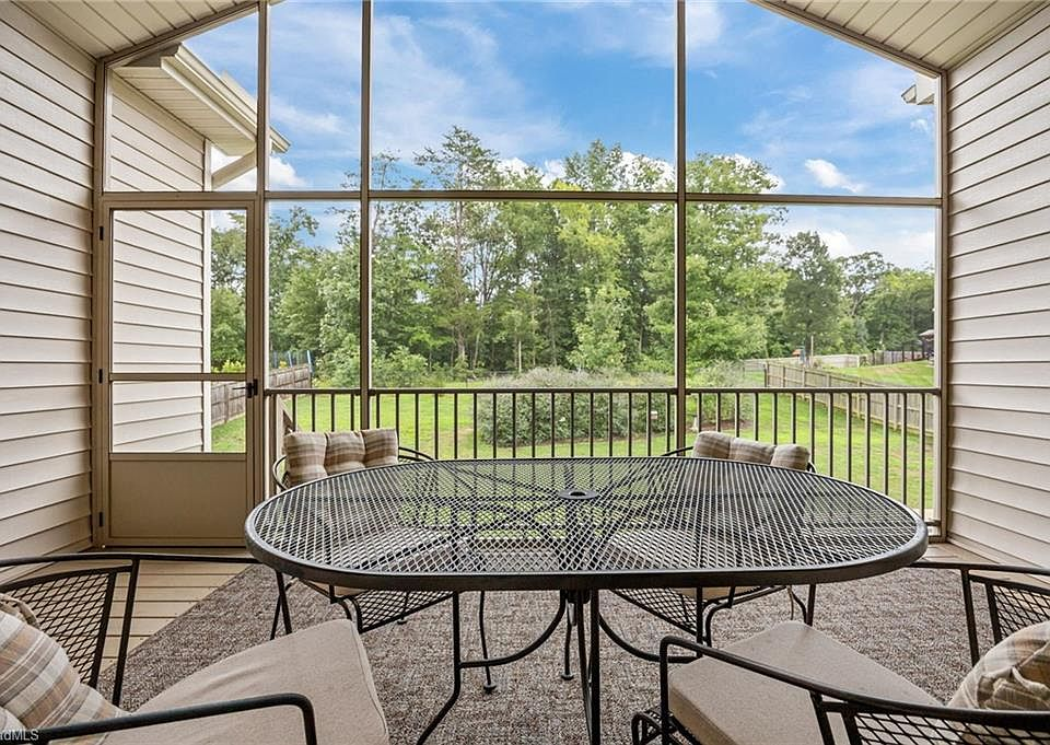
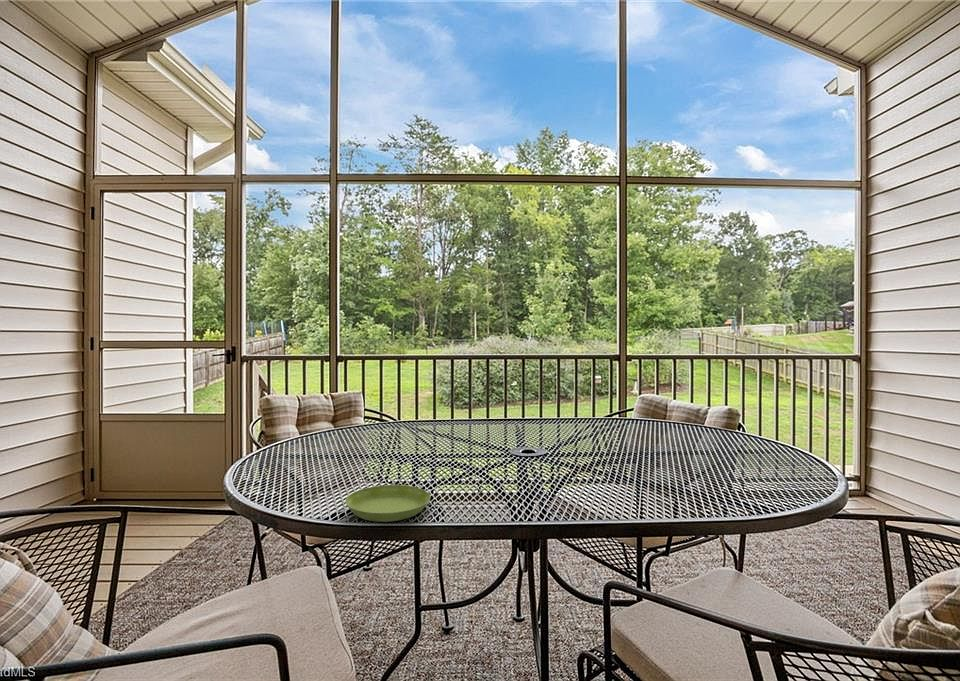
+ saucer (388, 503)
